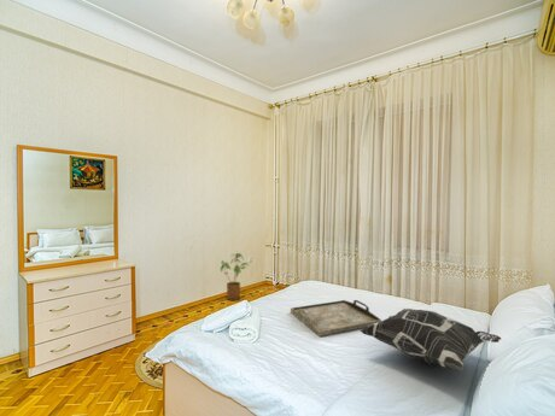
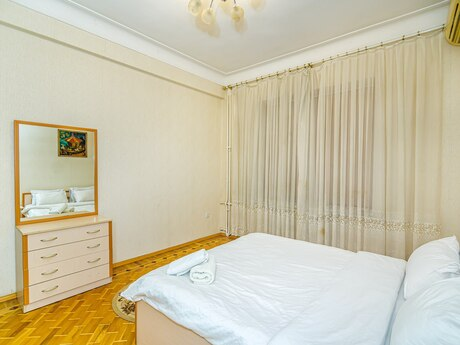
- serving tray (333, 311)
- decorative pillow (428, 334)
- house plant (235, 276)
